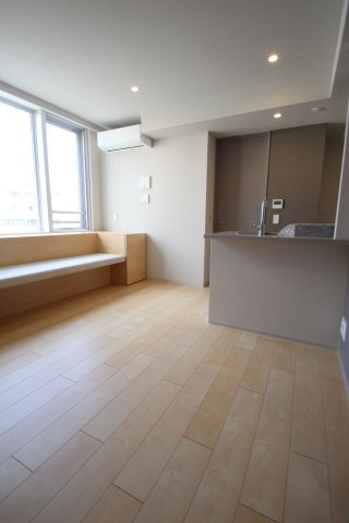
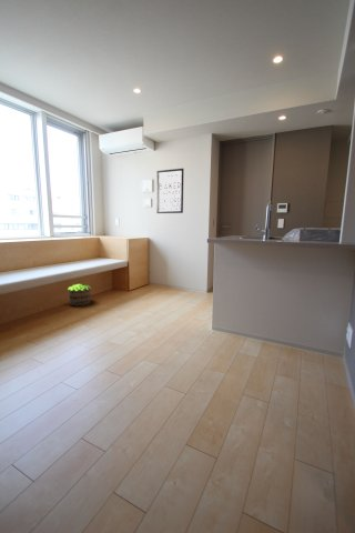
+ potted plant (80, 293)
+ wall art (169, 191)
